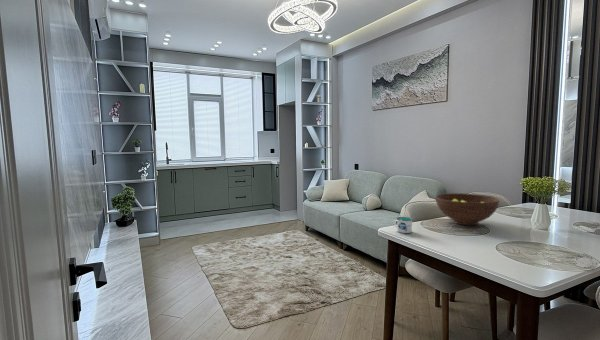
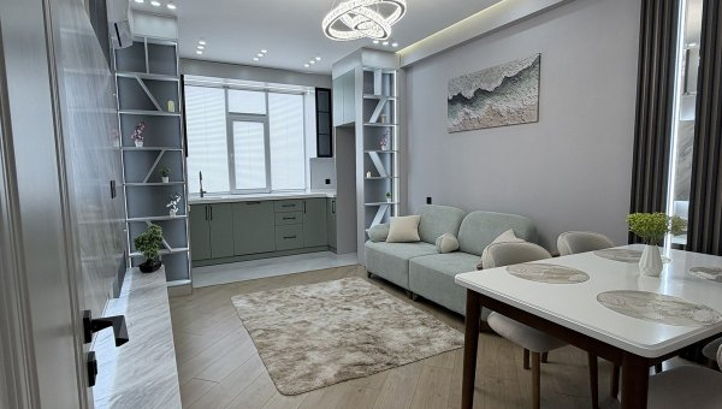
- mug (402, 224)
- fruit bowl (465, 210)
